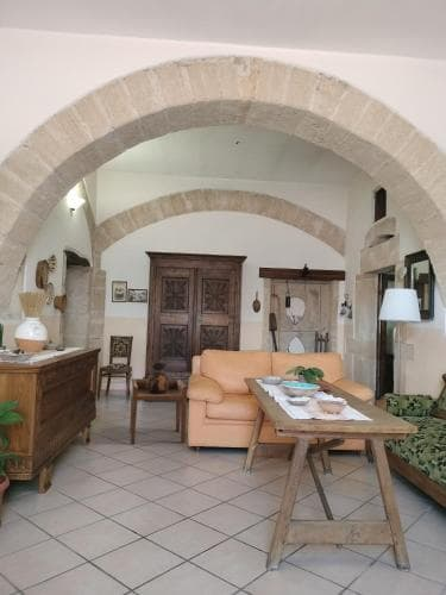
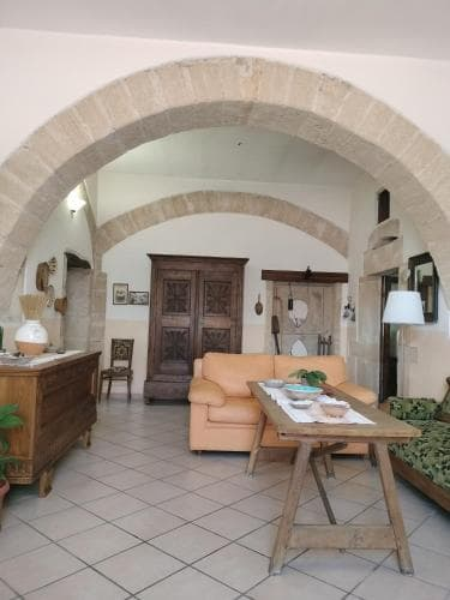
- ceramic jug (158, 377)
- side table (152, 400)
